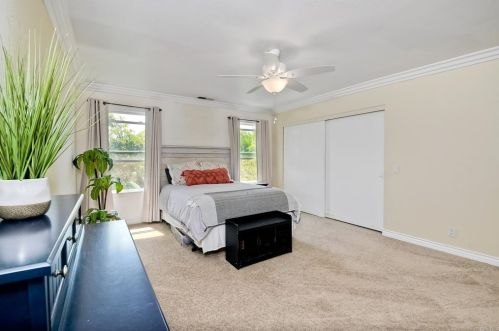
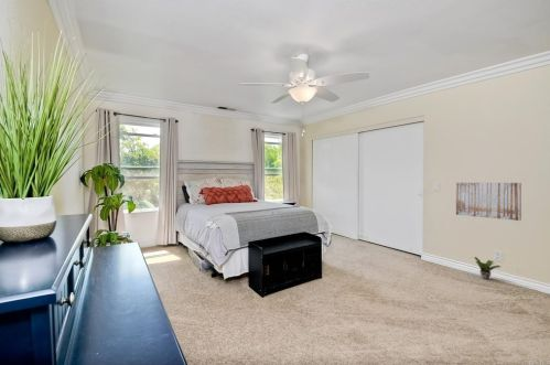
+ wall art (485, 200)
+ potted plant (485, 268)
